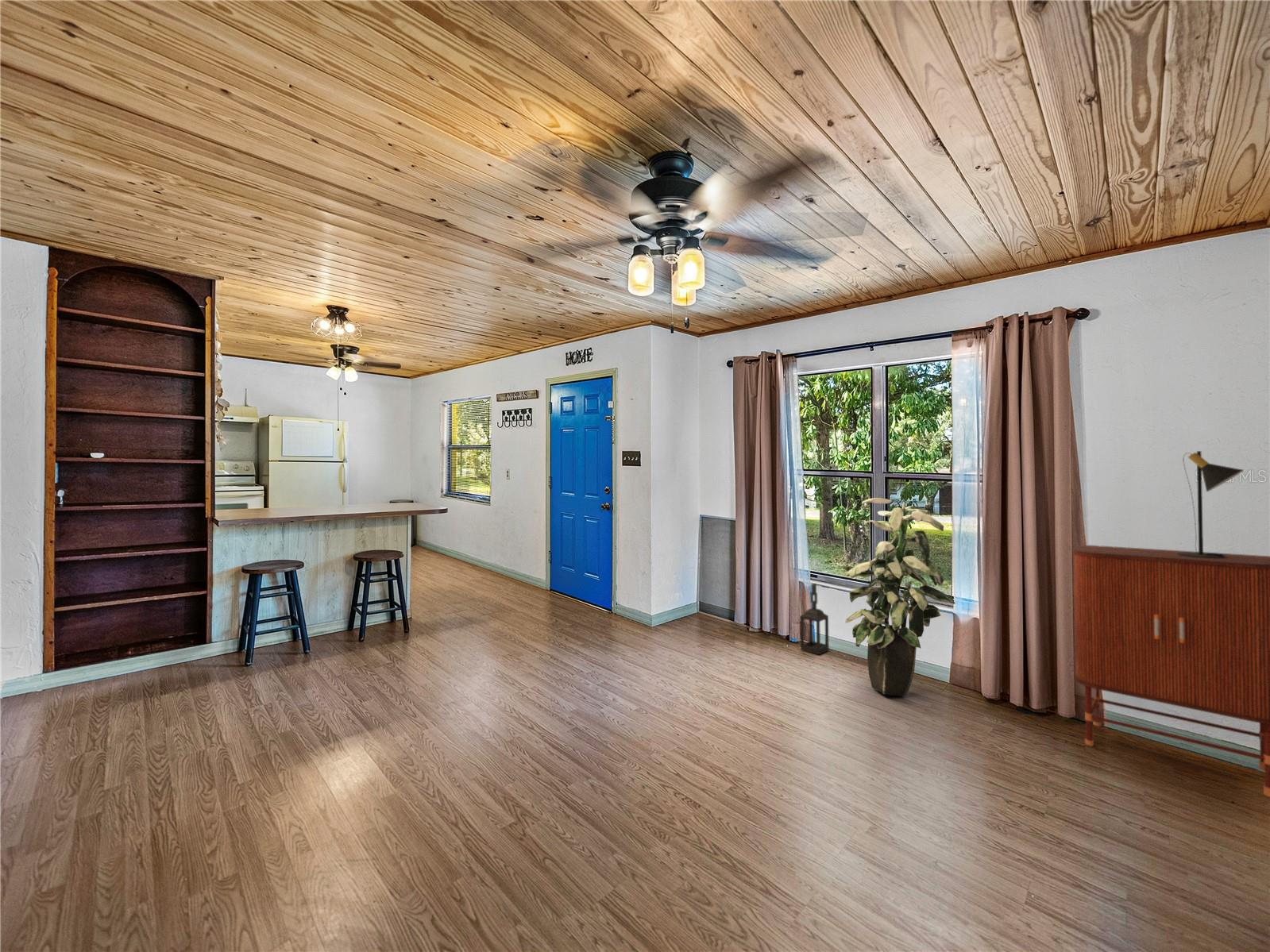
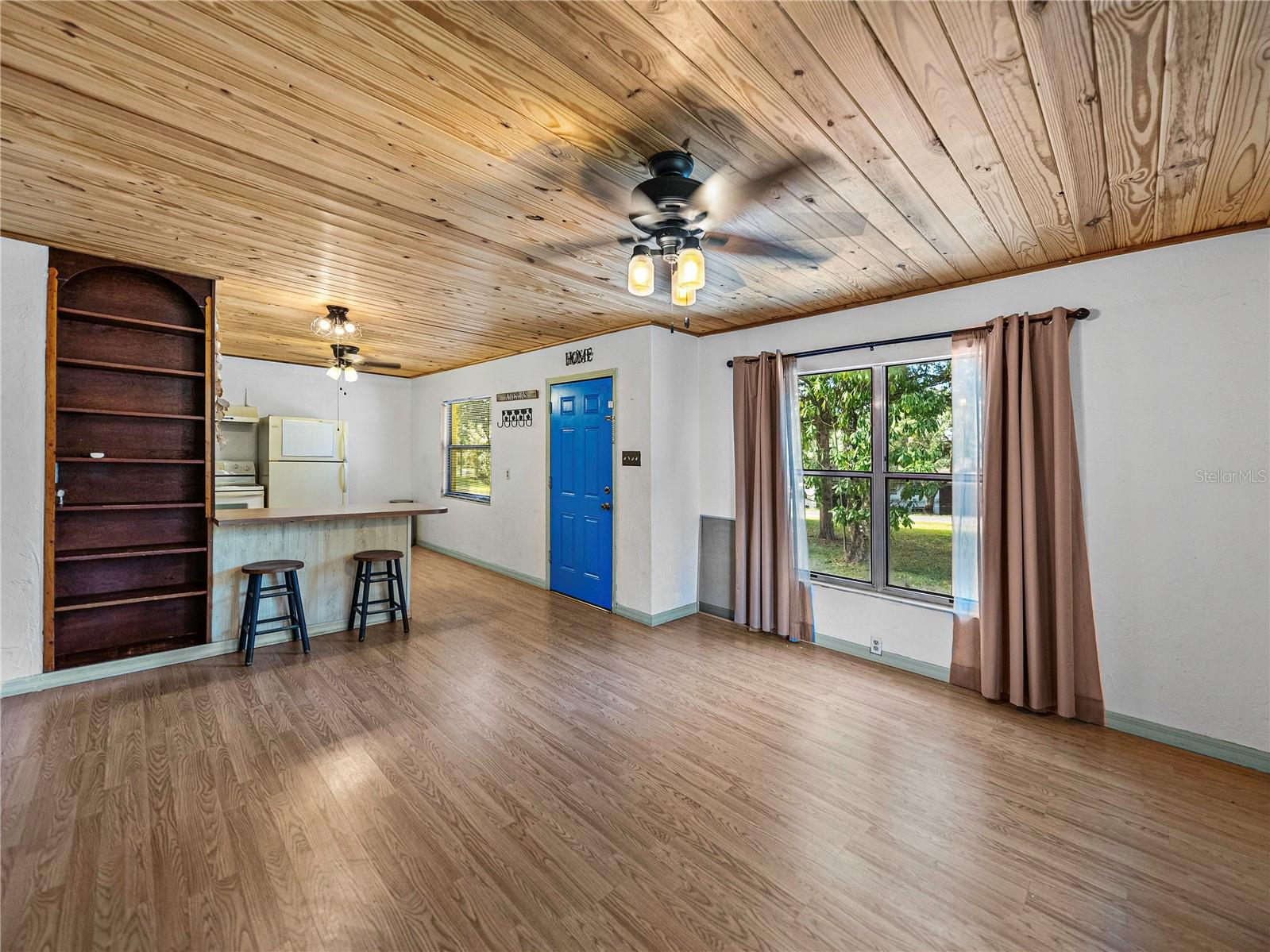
- lantern (814, 617)
- bar cabinet (1171, 656)
- table lamp (1202, 503)
- indoor plant (890, 593)
